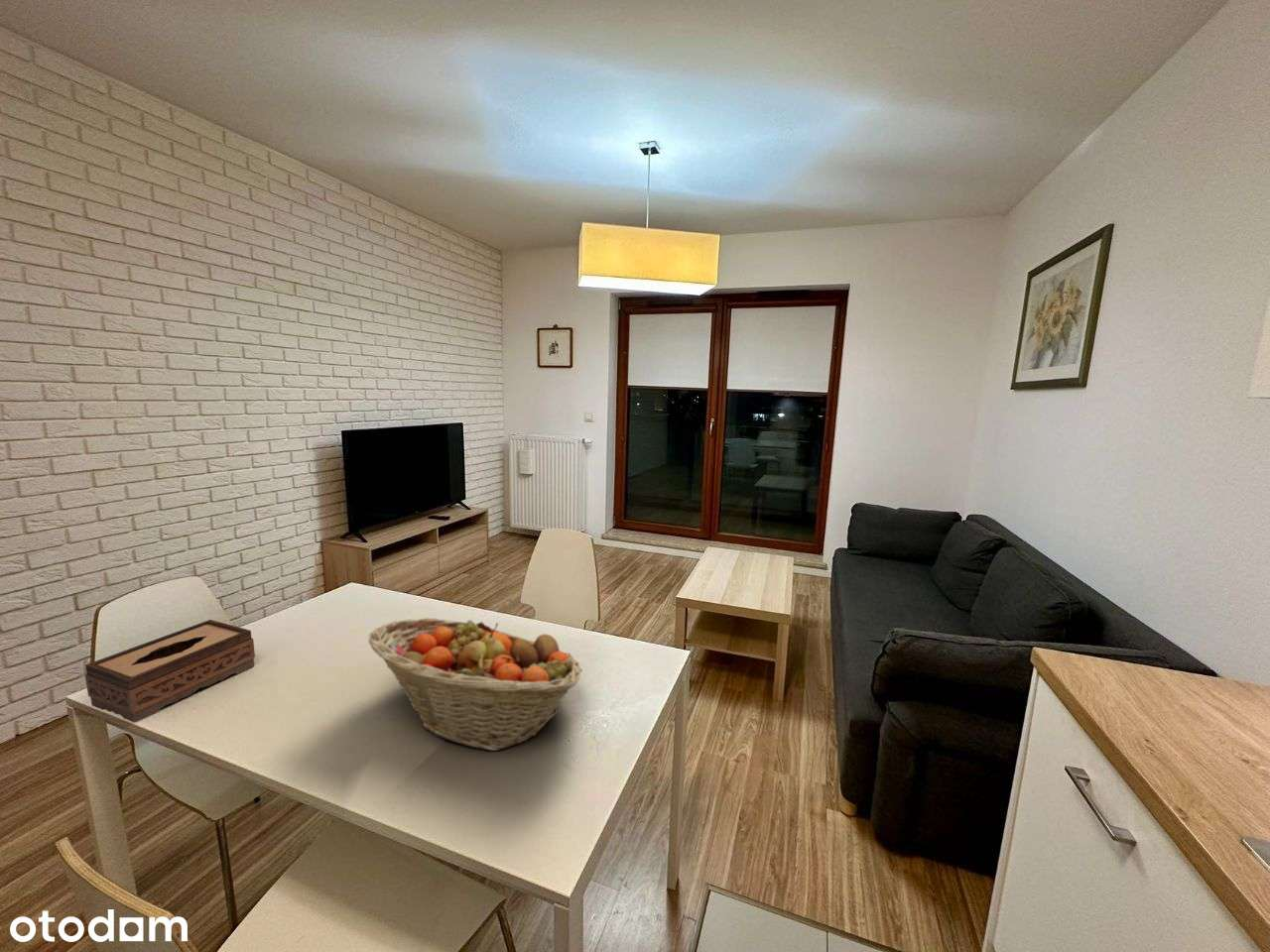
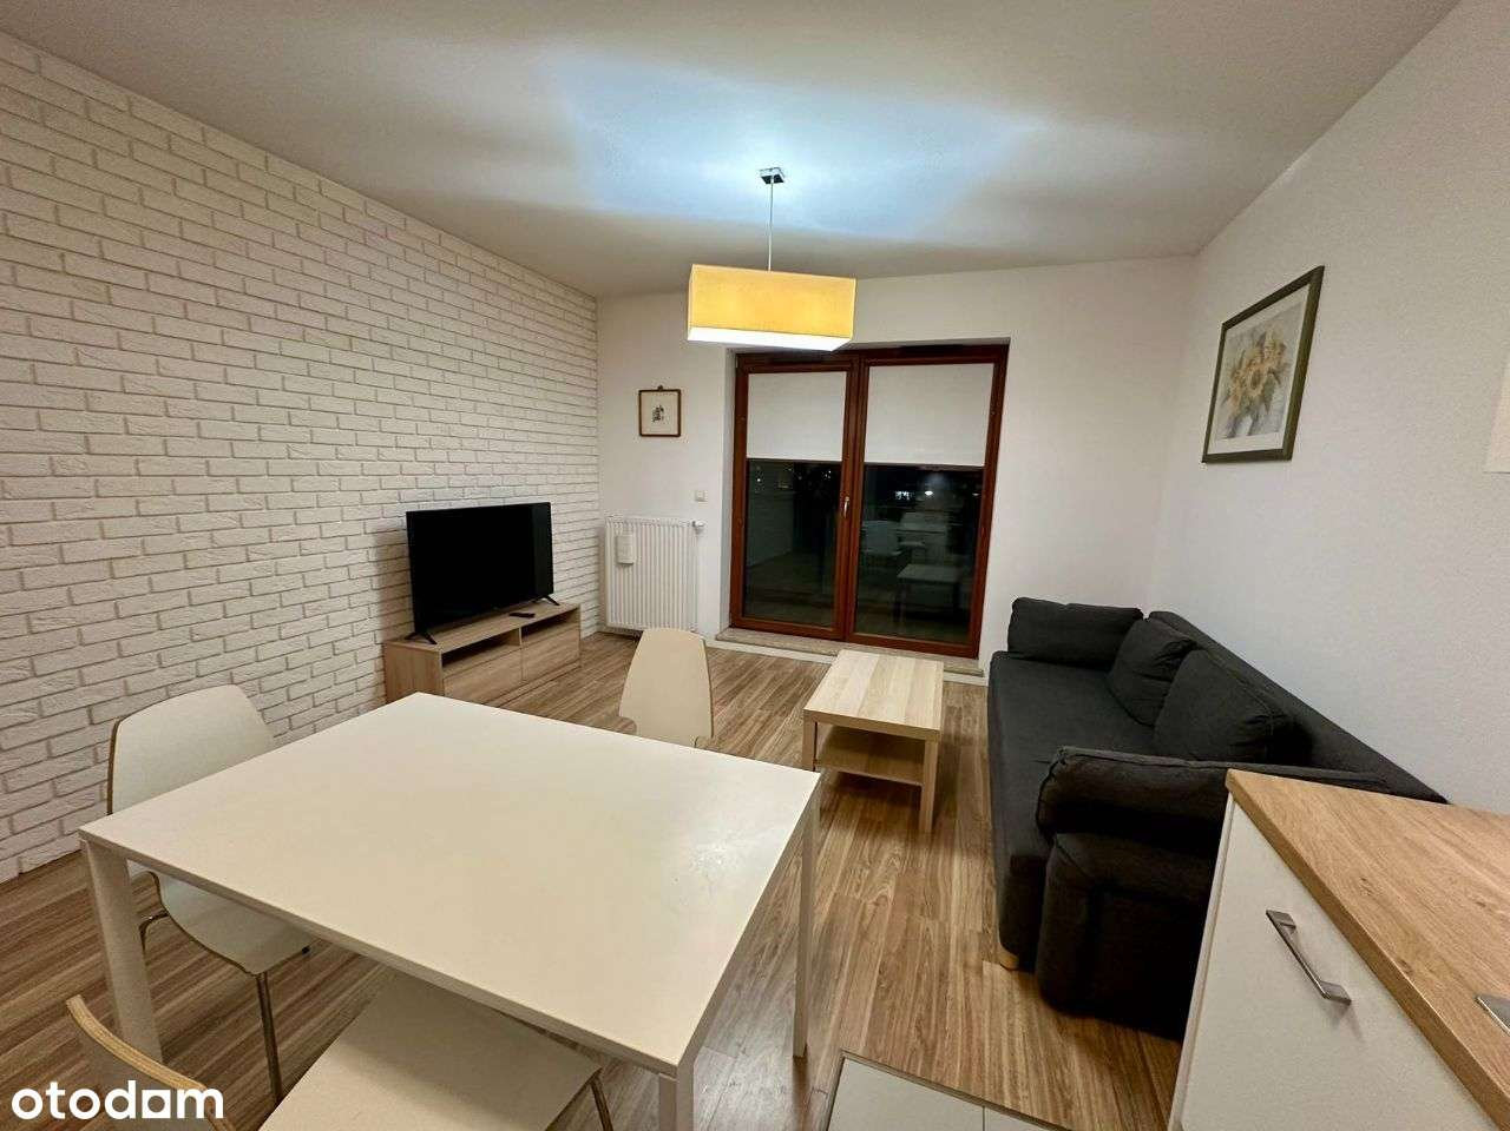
- fruit basket (477, 666)
- tissue box (177, 665)
